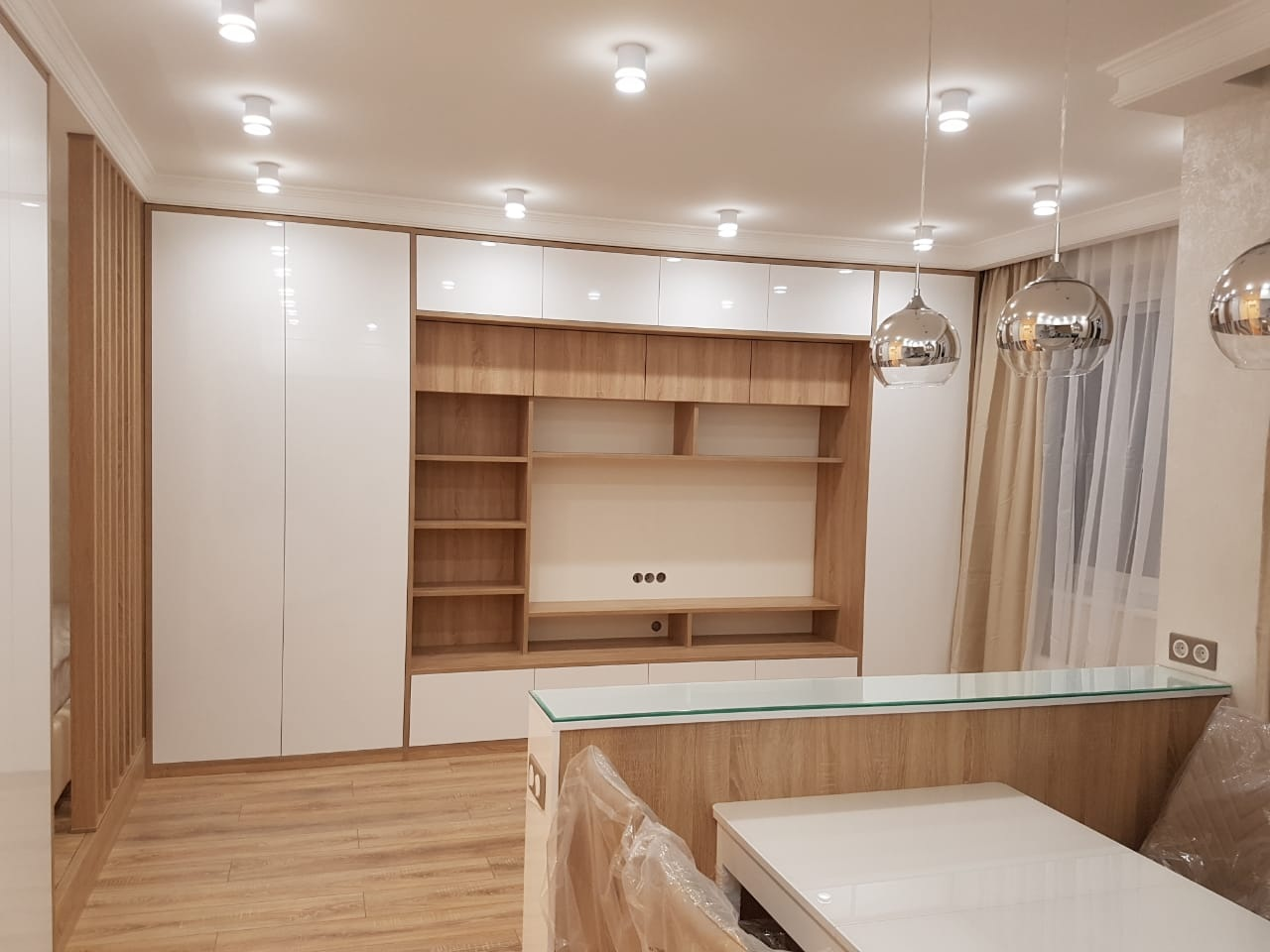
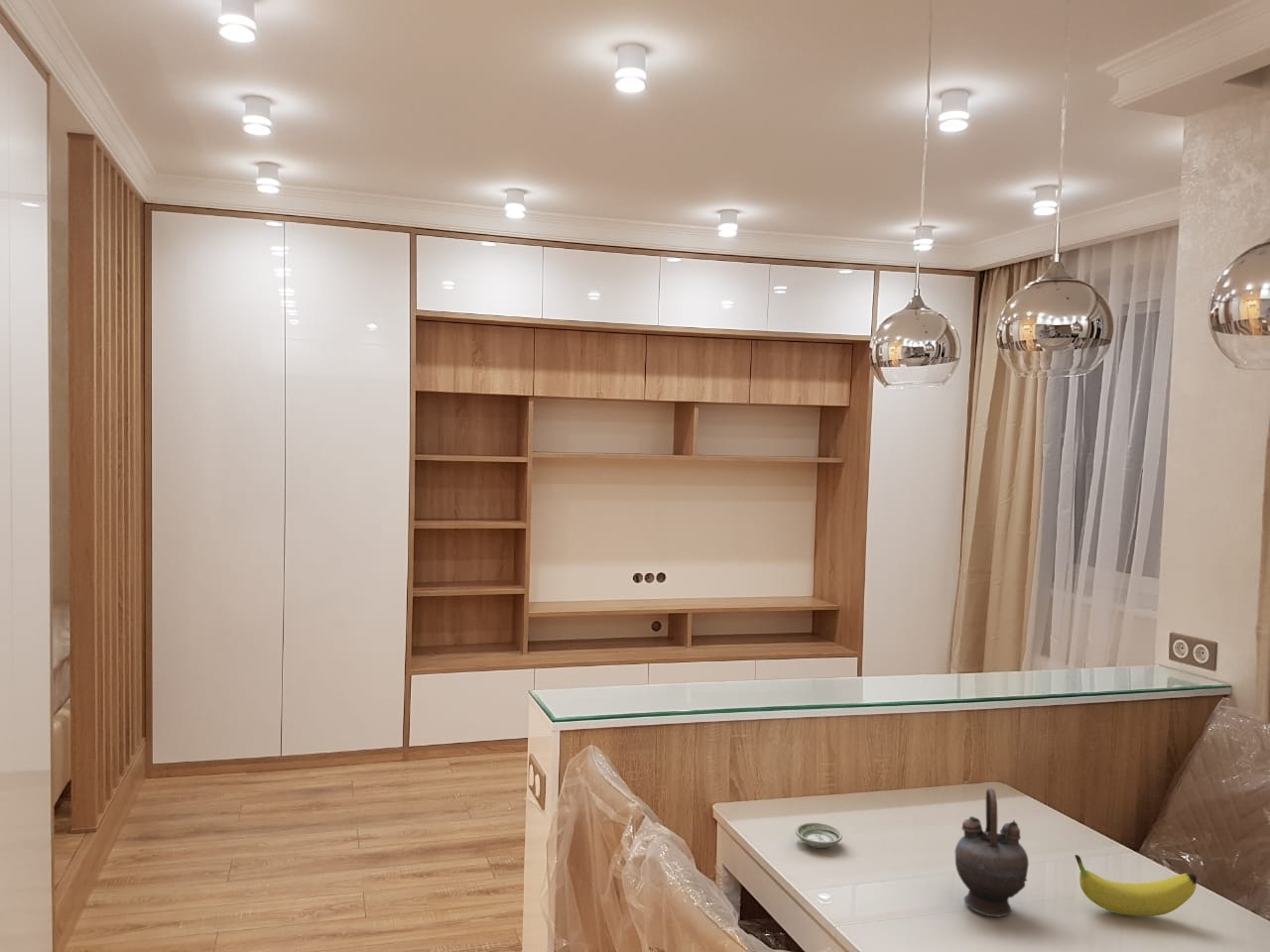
+ teapot (991, 845)
+ saucer (818, 837)
+ fruit (1131, 887)
